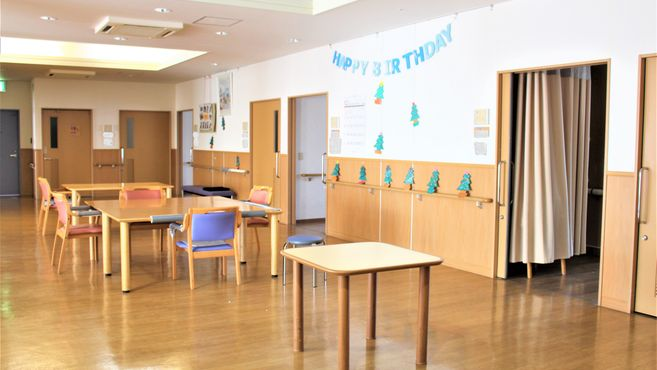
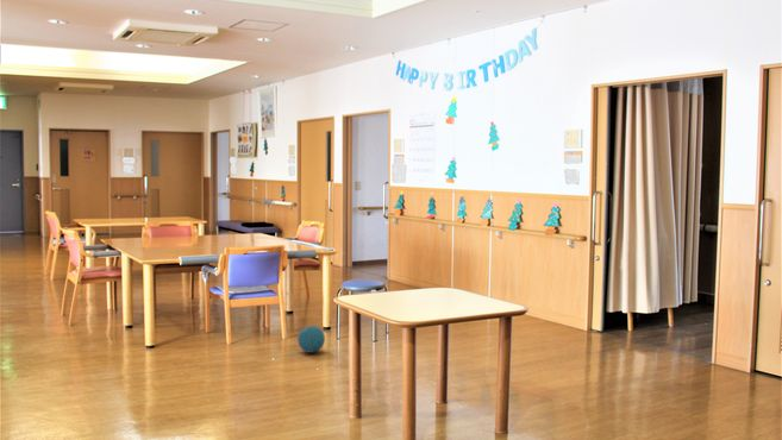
+ ball (311, 339)
